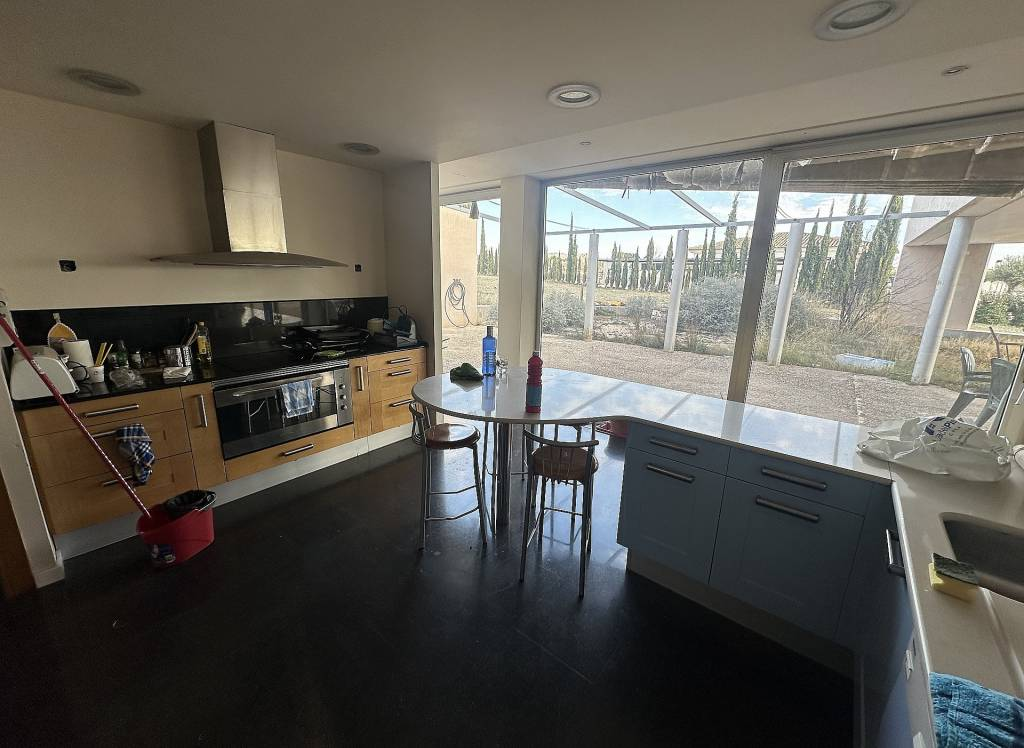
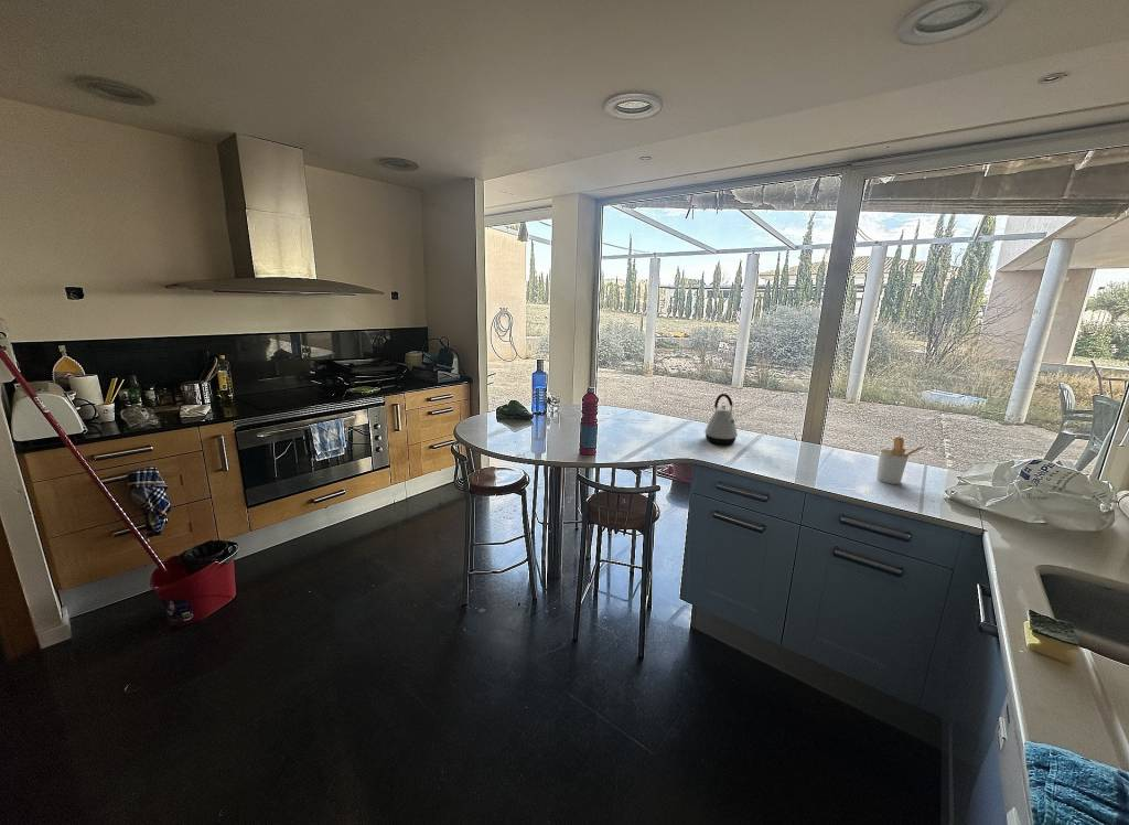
+ kettle (722, 417)
+ utensil holder (900, 461)
